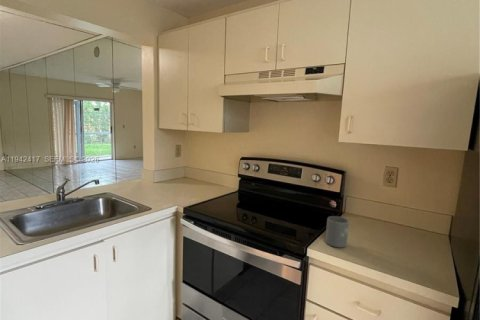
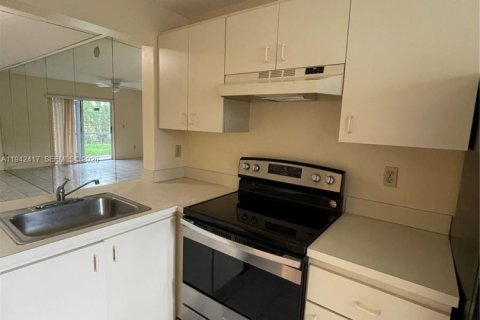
- mug (338, 230)
